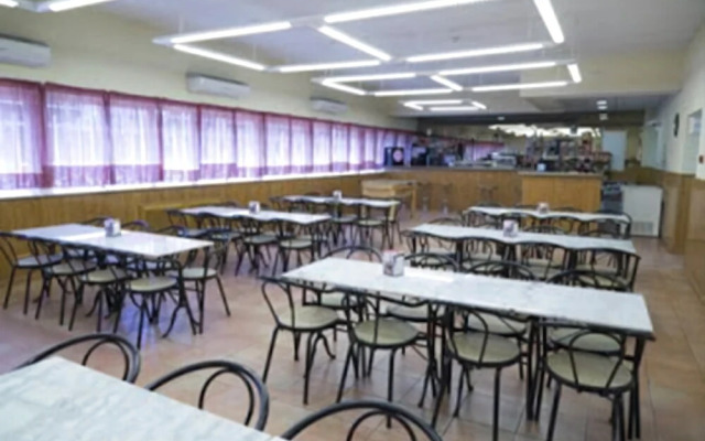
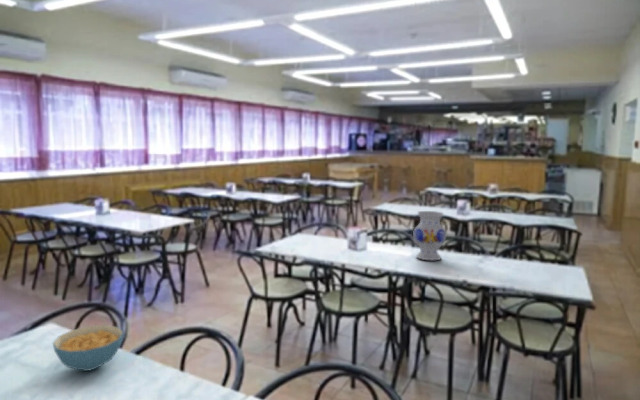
+ vase (429, 235)
+ cereal bowl (89, 351)
